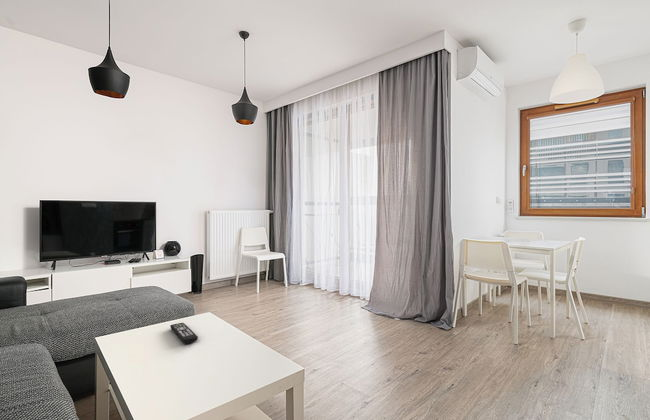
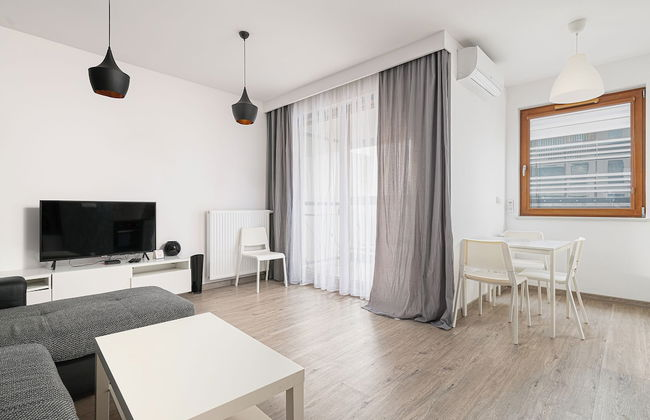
- remote control (183, 332)
